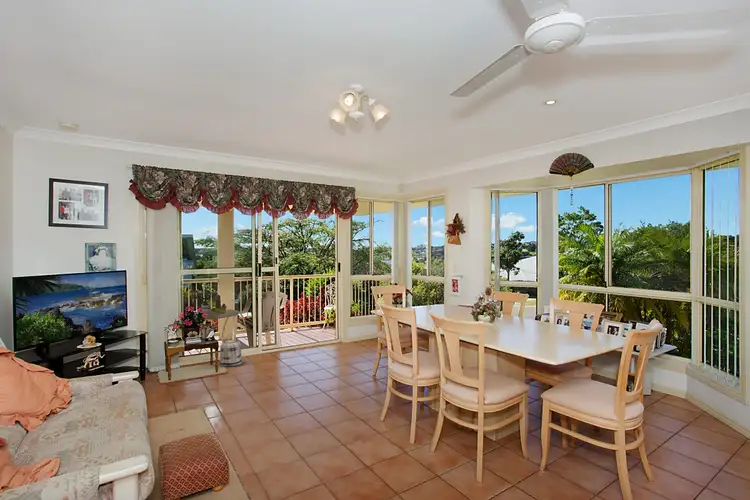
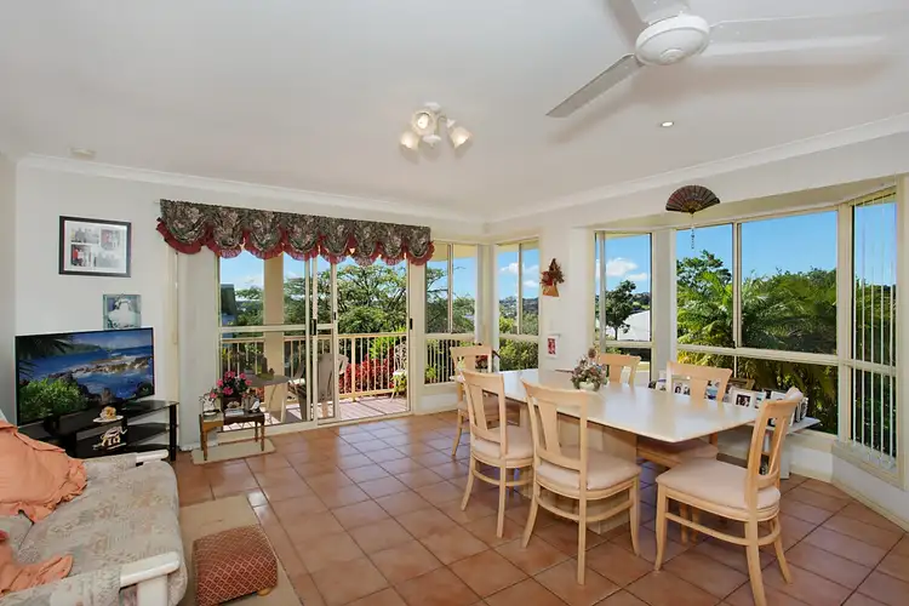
- basket (230, 348)
